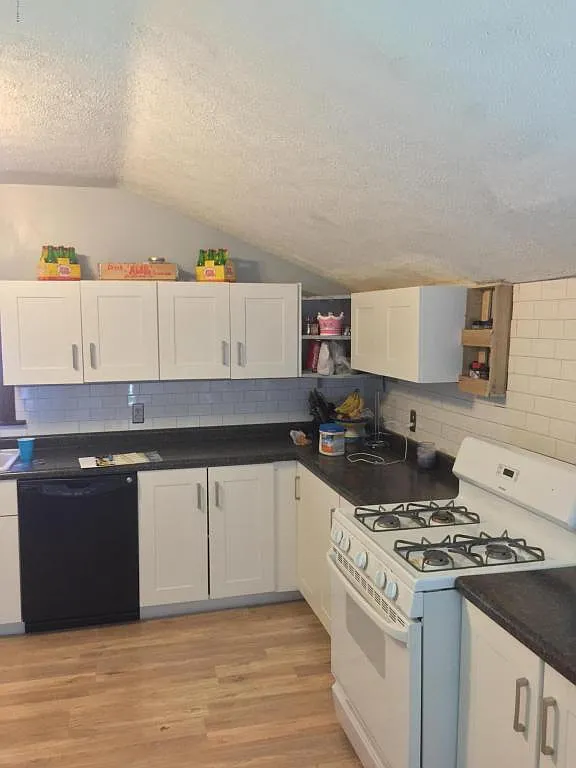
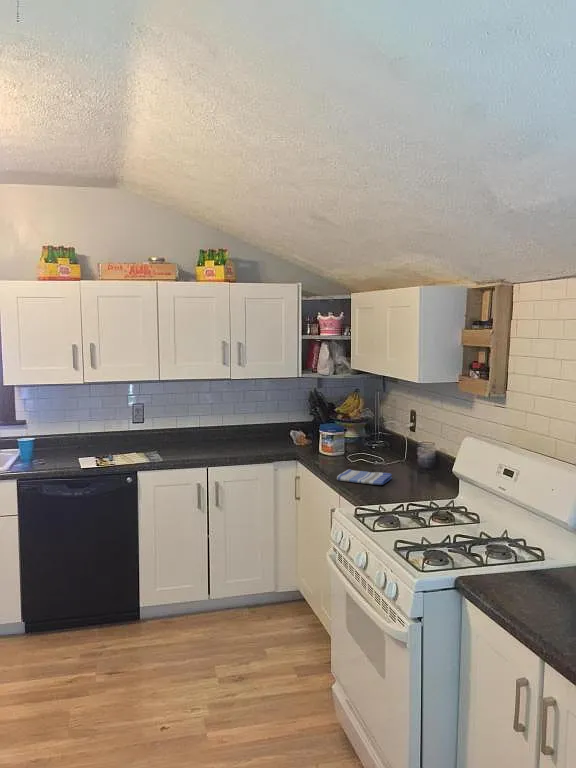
+ dish towel (364, 476)
